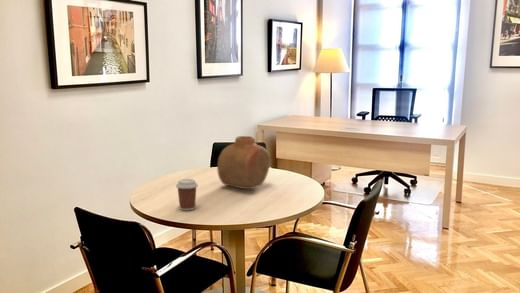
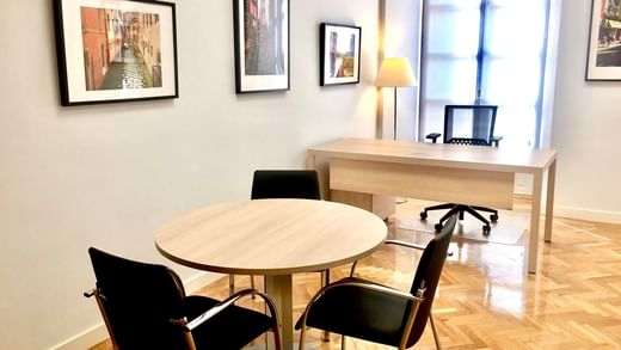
- vase (245, 162)
- coffee cup (187, 194)
